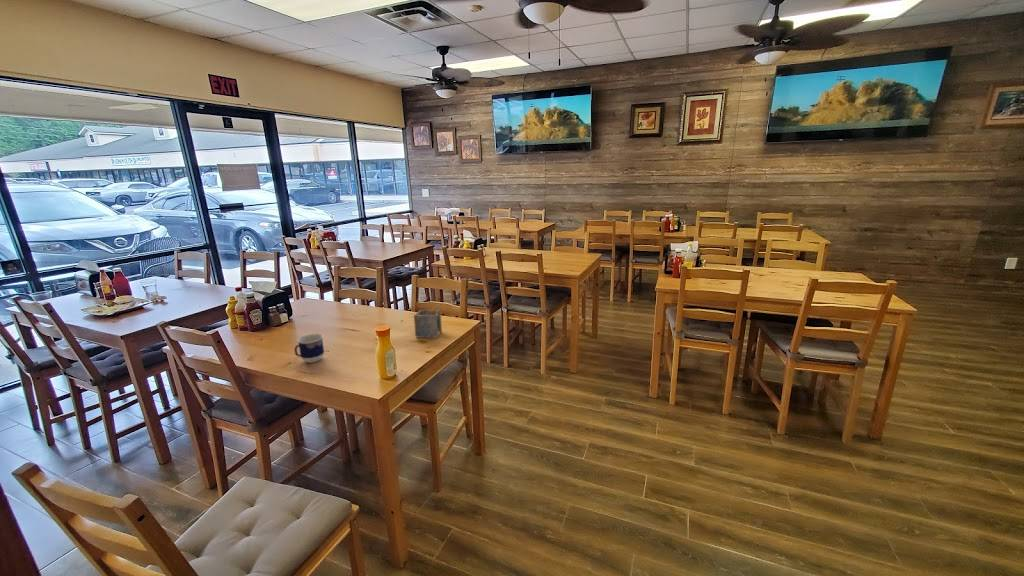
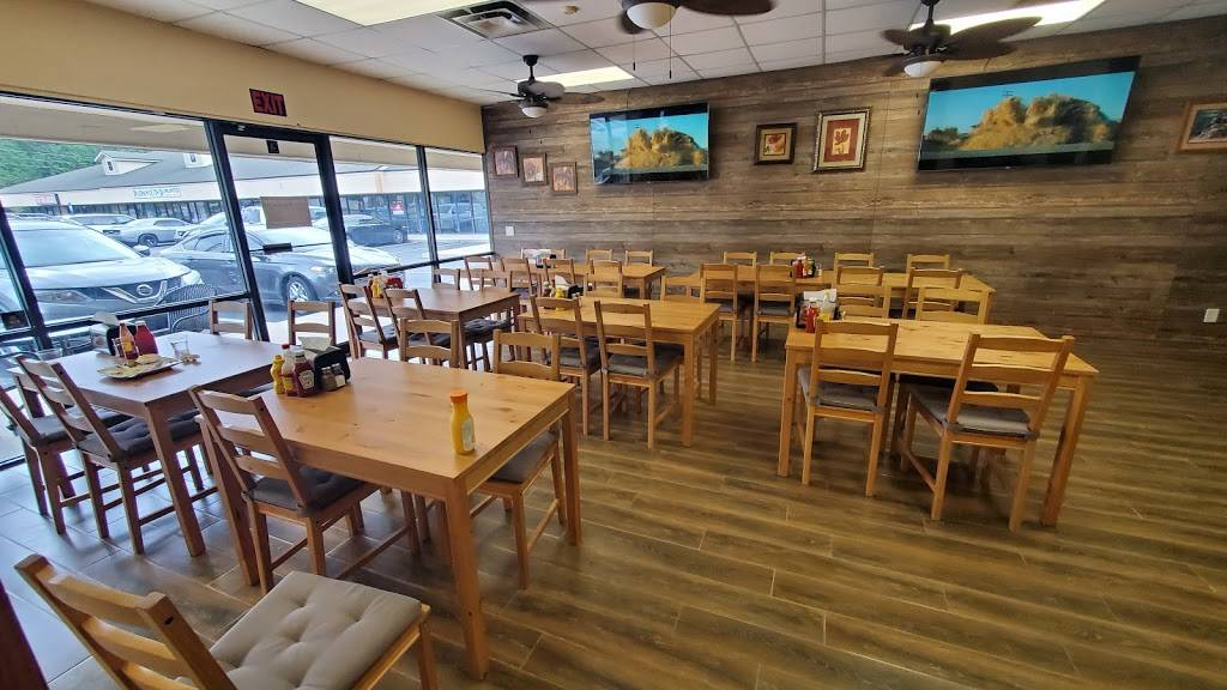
- cup (308, 350)
- napkin holder (428, 319)
